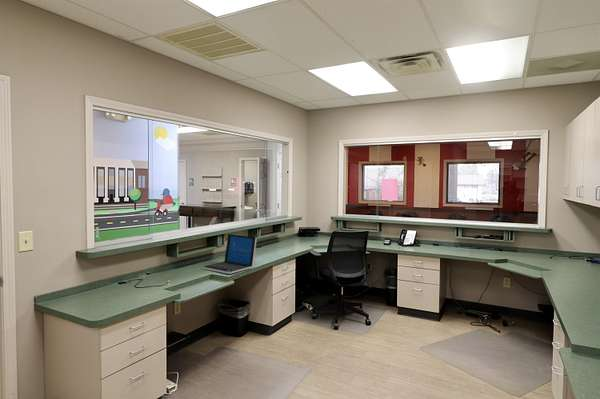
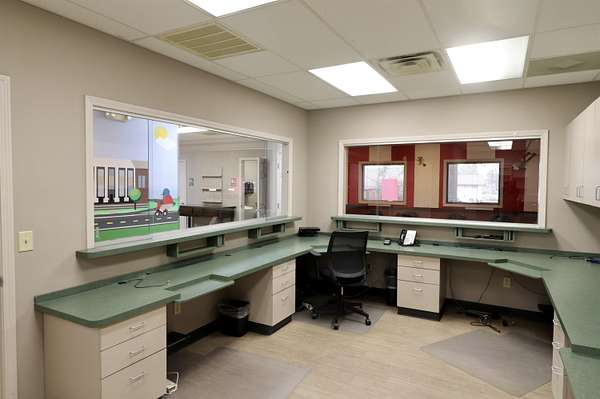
- laptop (229, 252)
